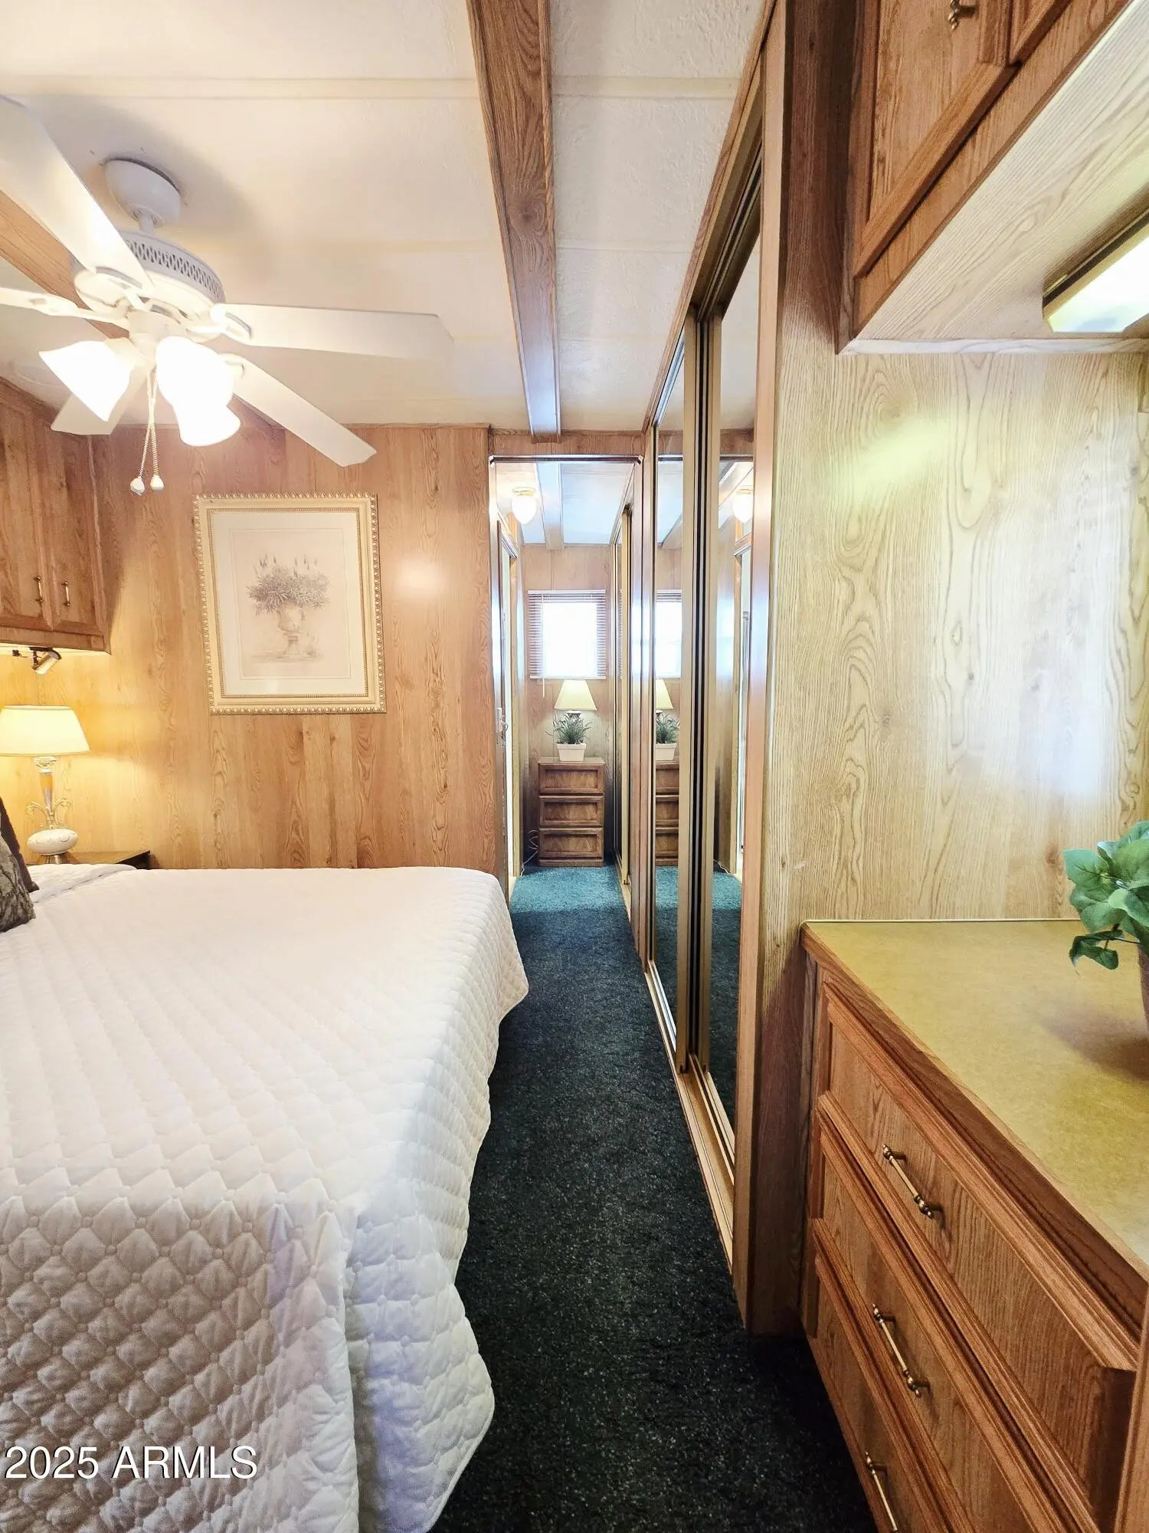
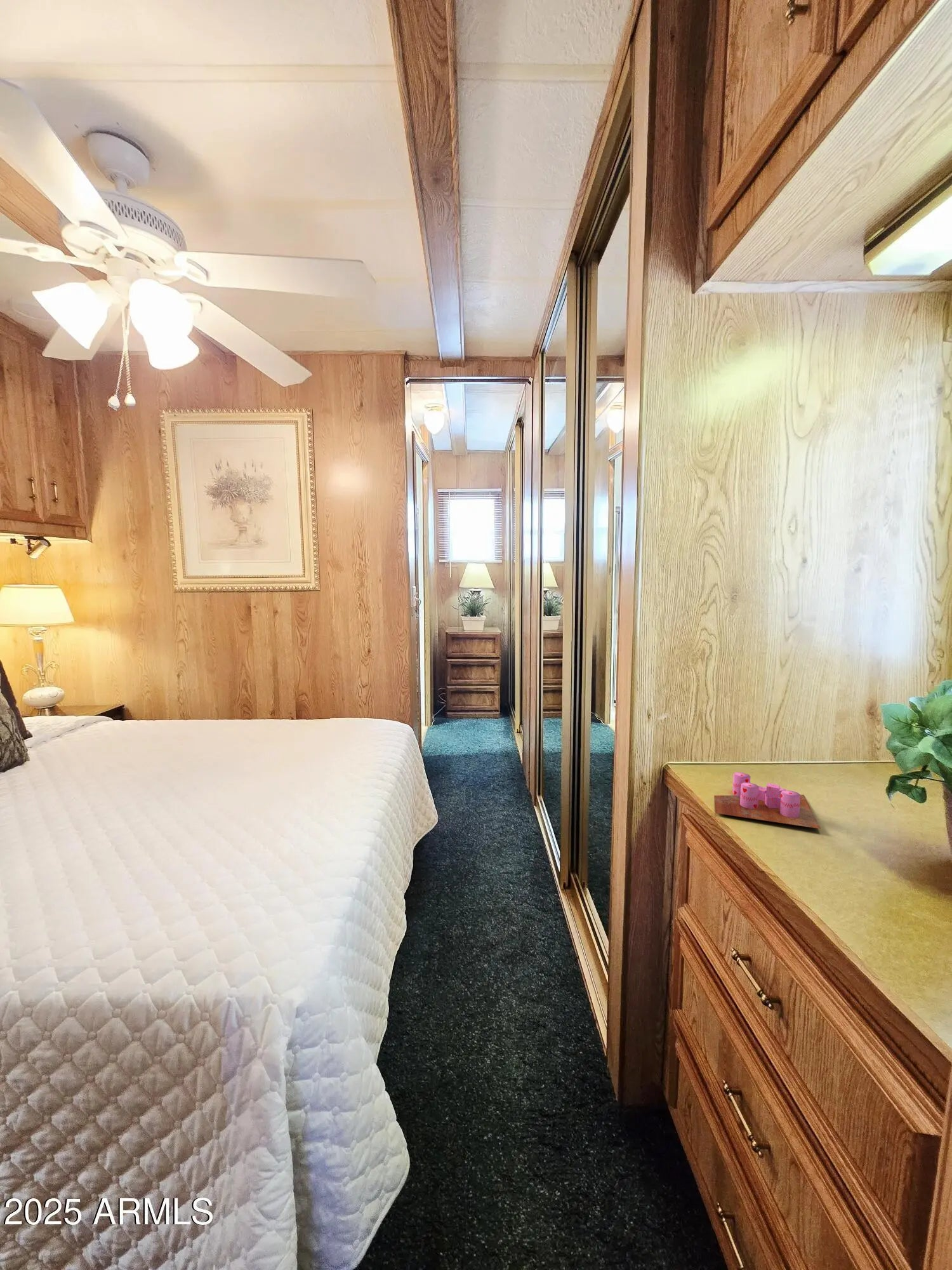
+ candle (762, 793)
